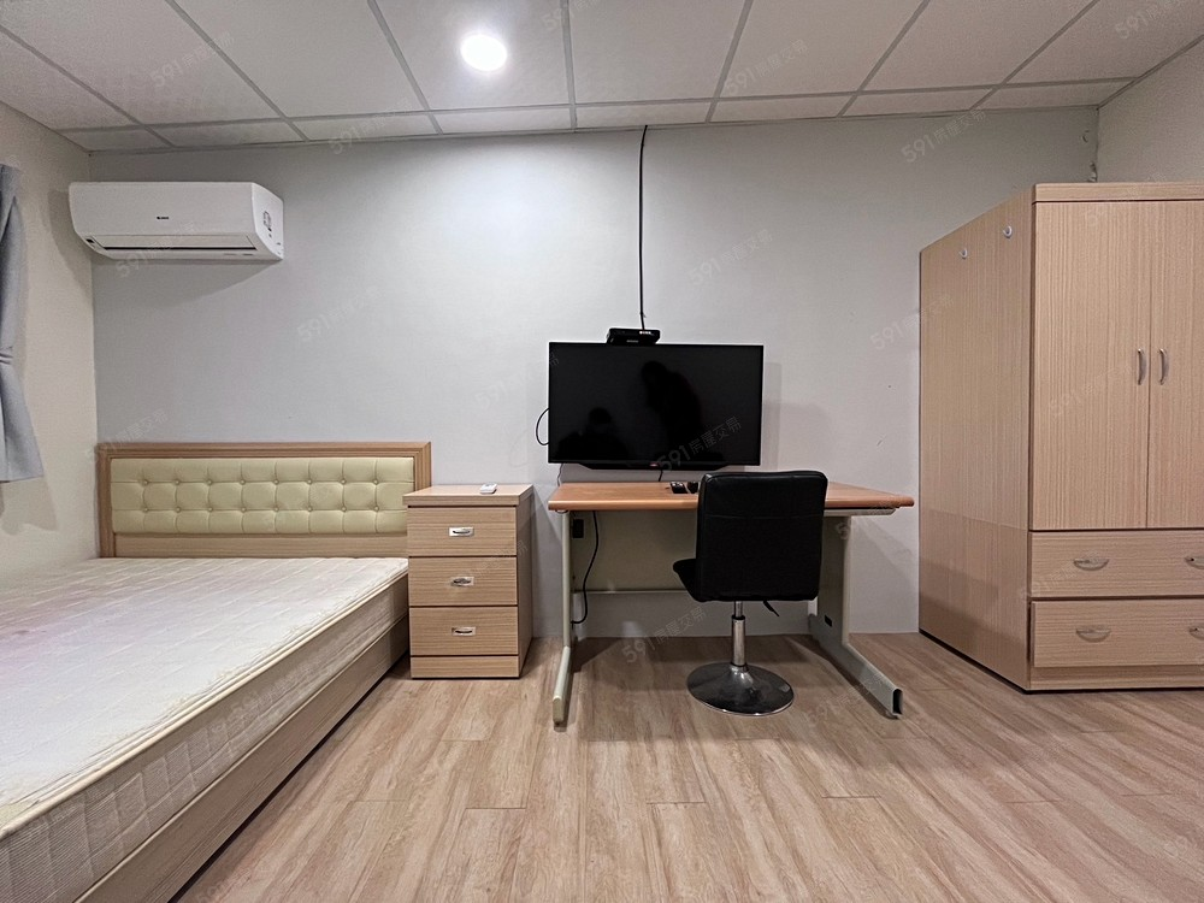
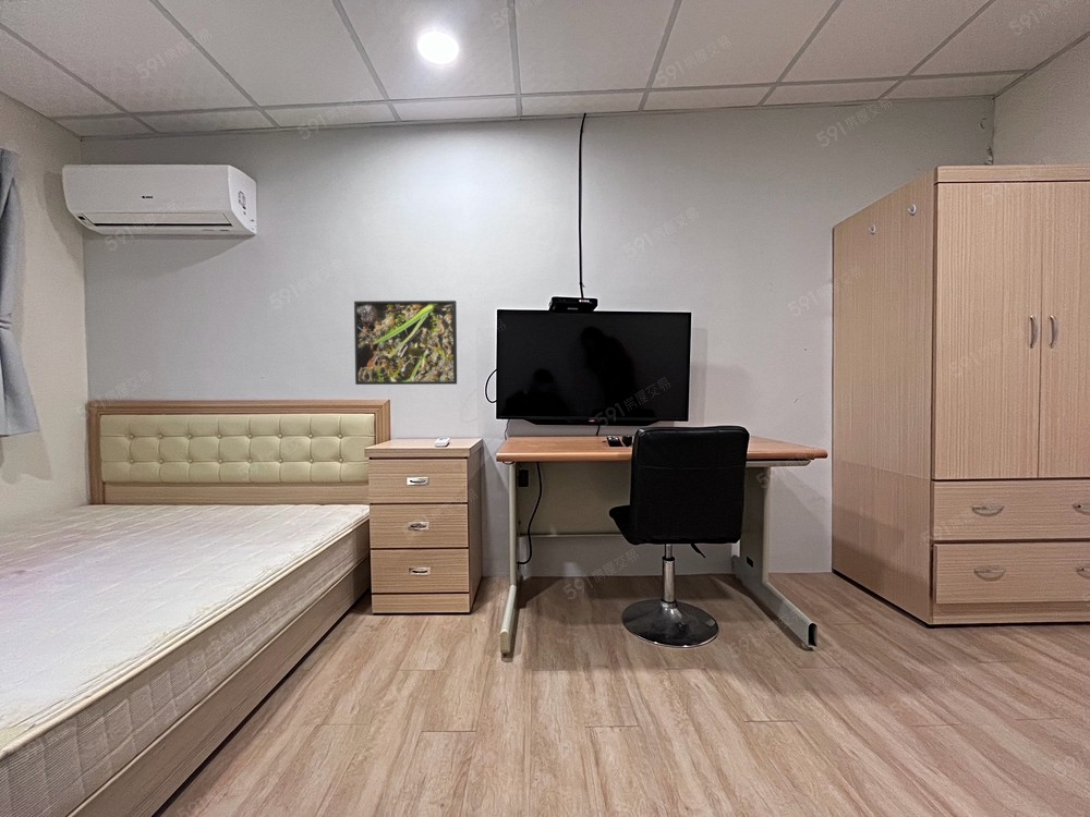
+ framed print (405, 342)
